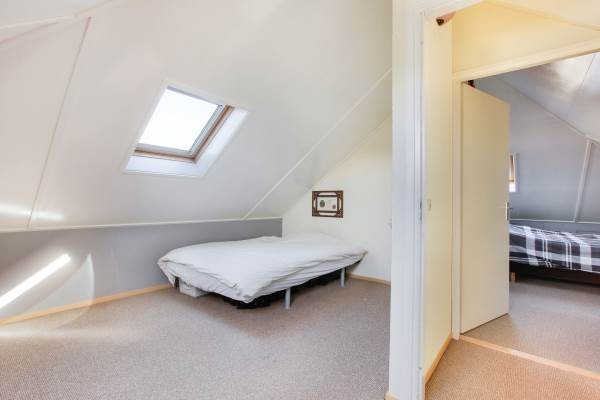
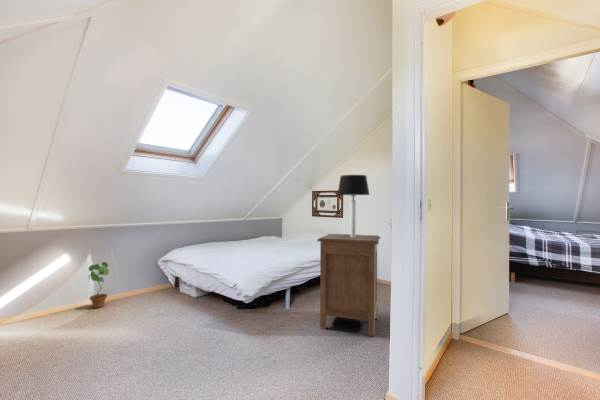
+ potted plant (99, 284)
+ nightstand (350, 278)
+ table lamp (353, 206)
